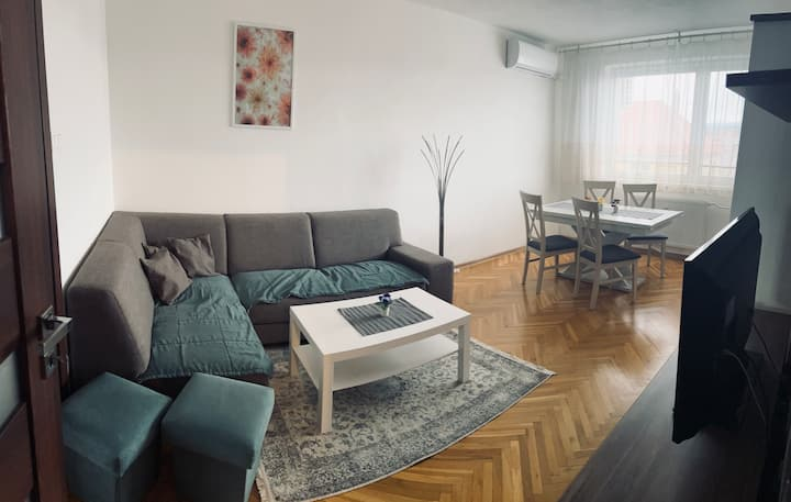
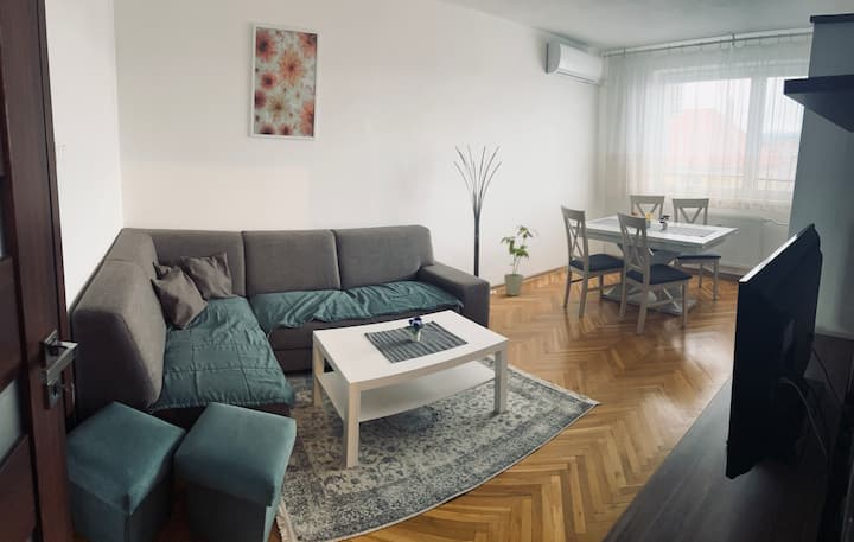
+ house plant (518, 260)
